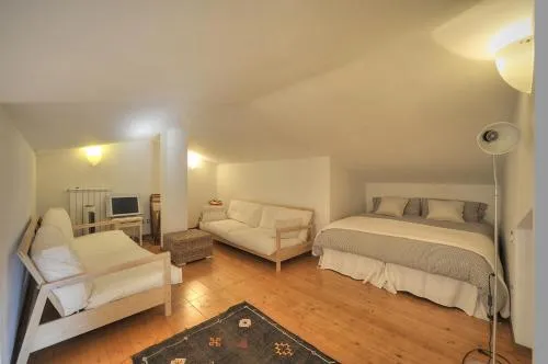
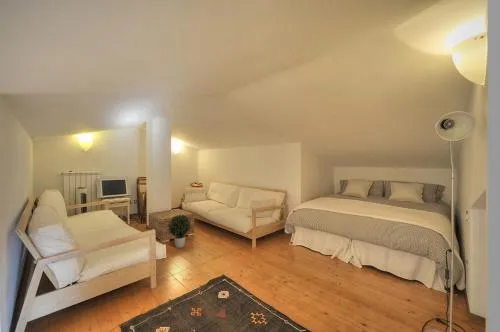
+ potted plant (180, 230)
